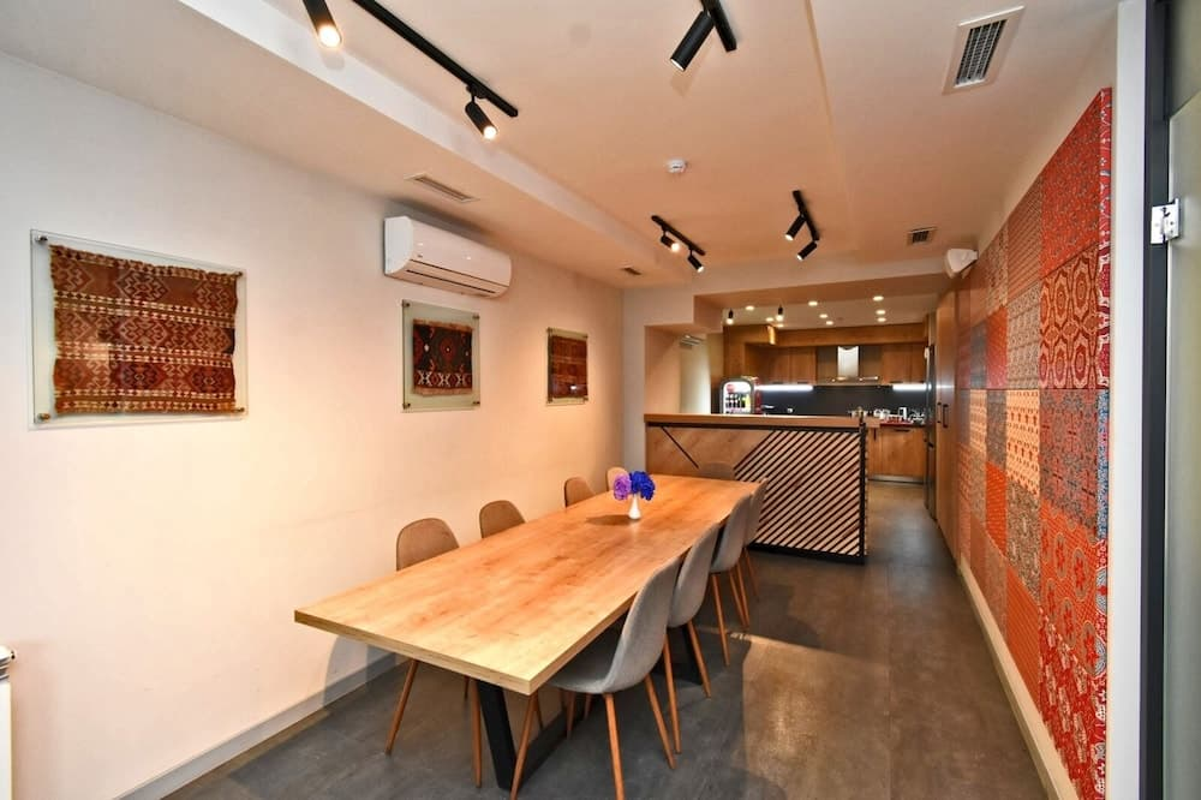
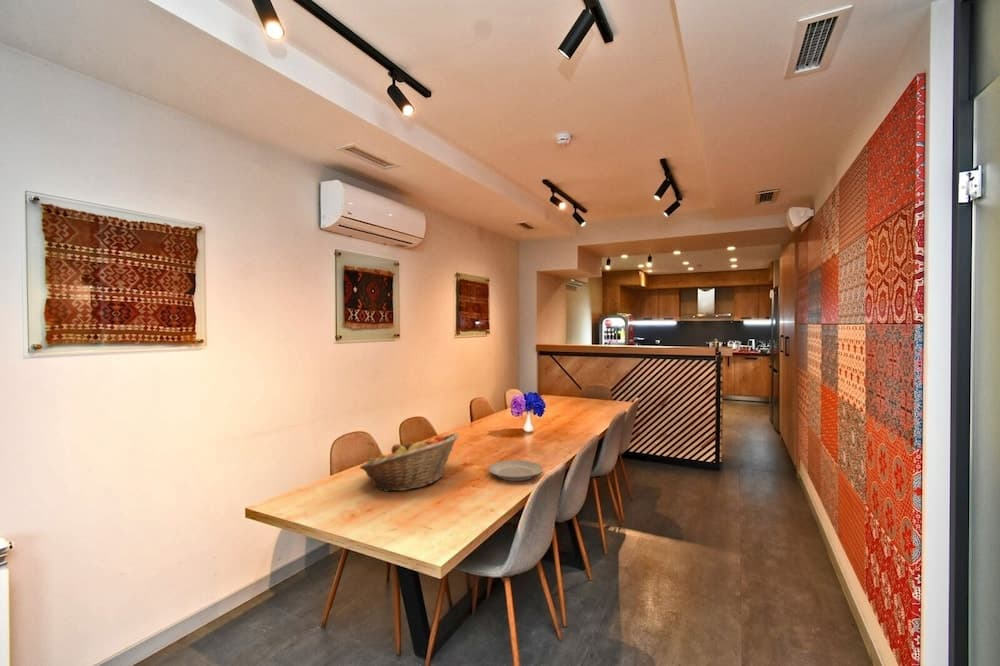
+ fruit basket (412, 458)
+ plate (515, 471)
